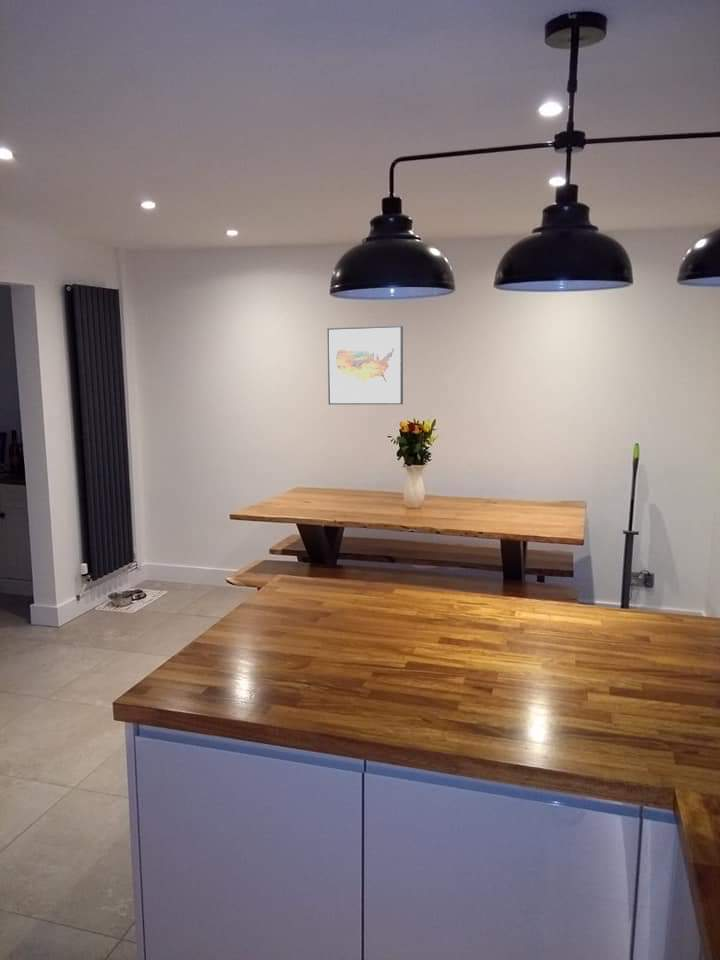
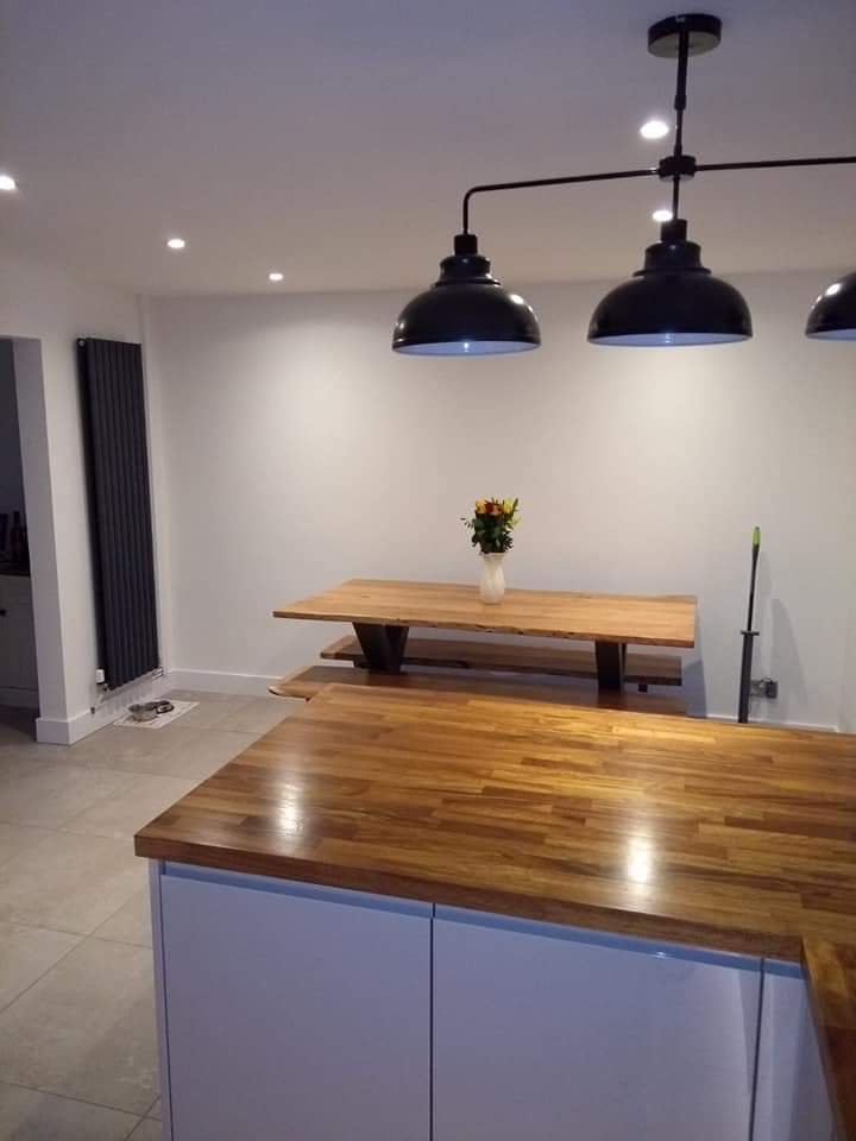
- wall art (364, 366)
